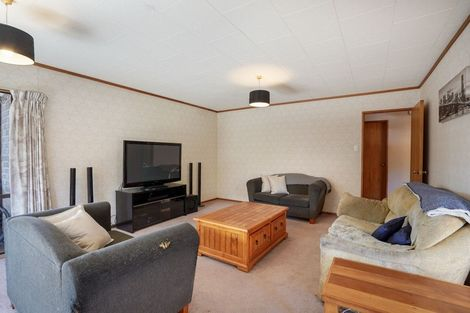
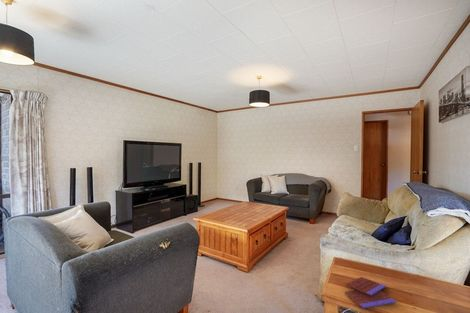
+ book (366, 288)
